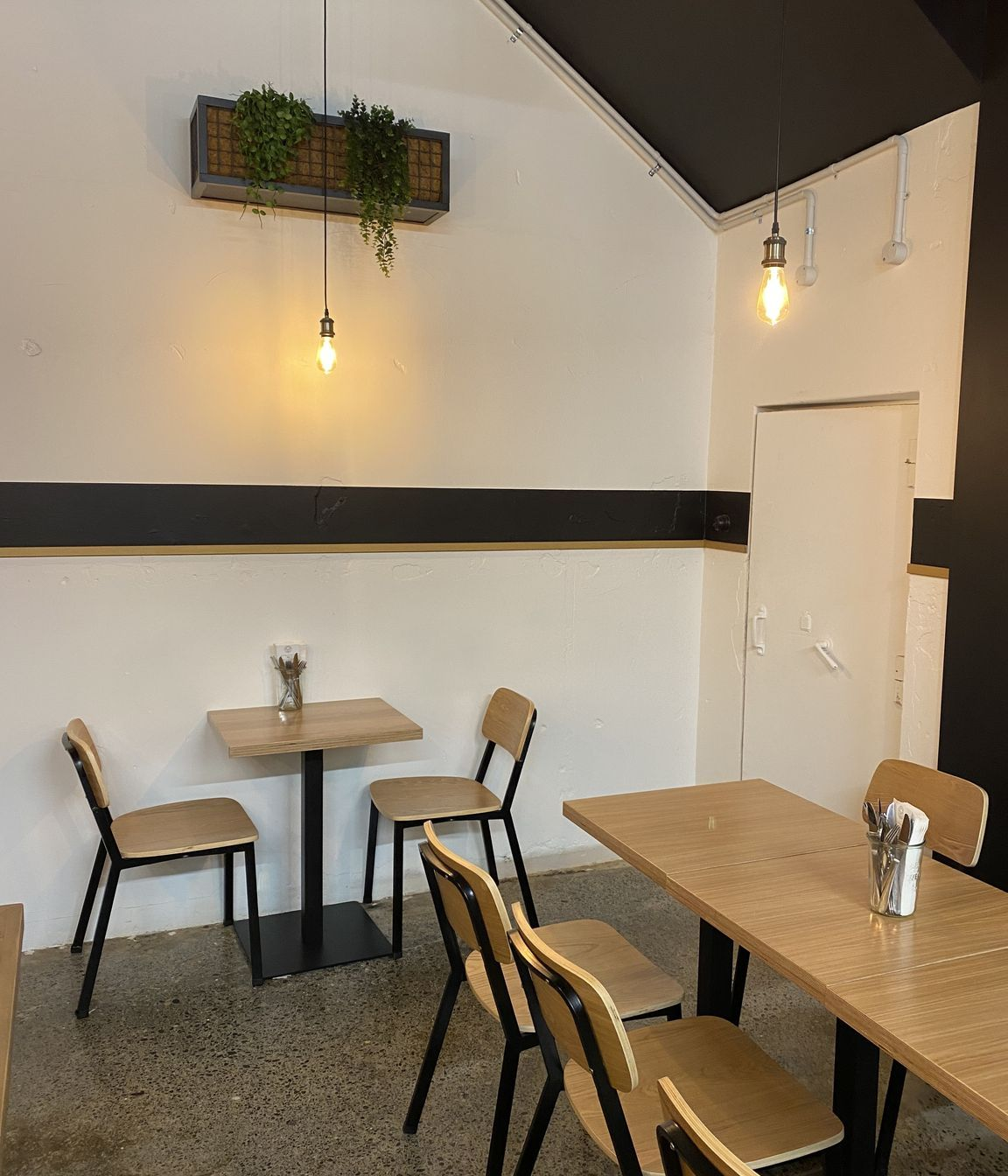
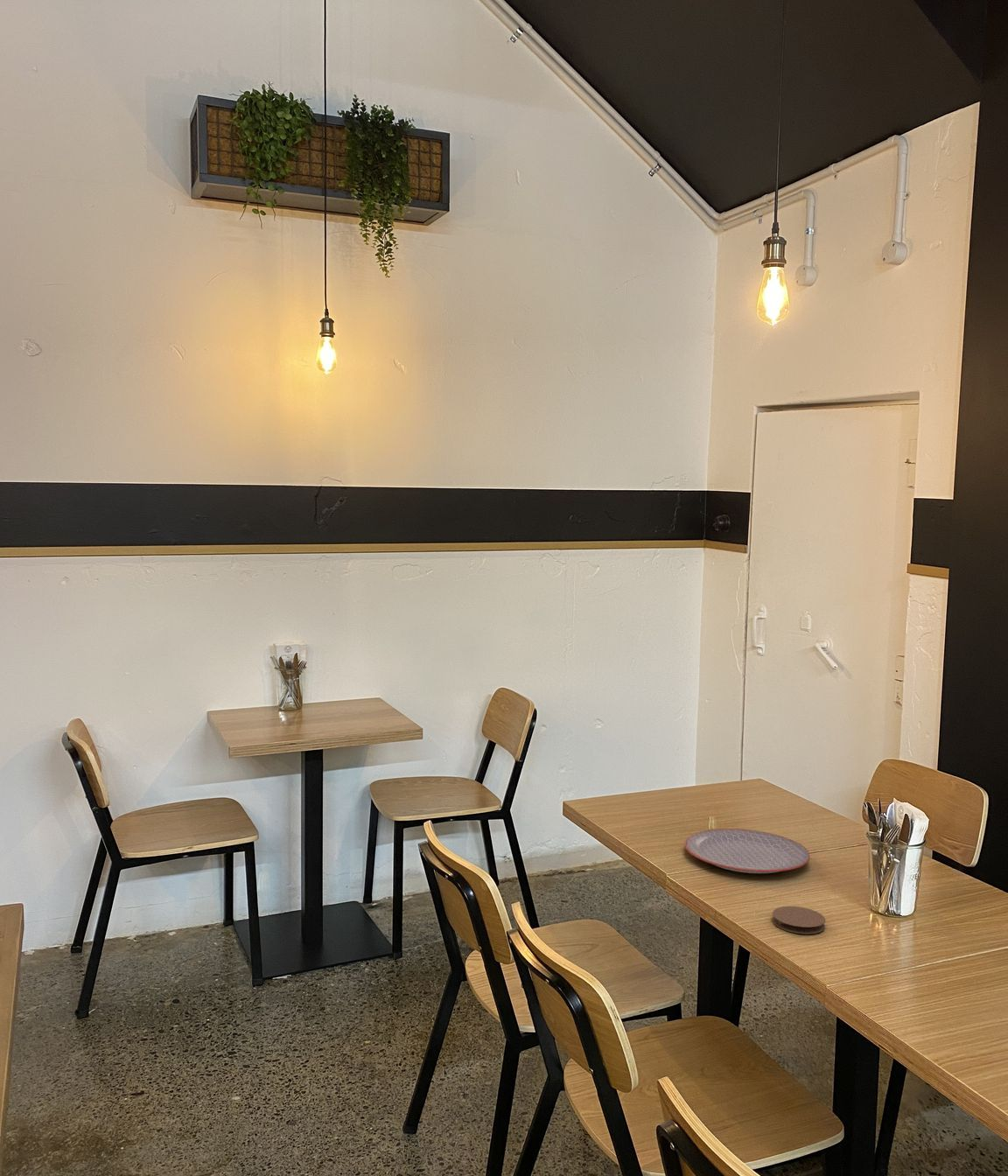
+ plate (746, 852)
+ coaster (798, 920)
